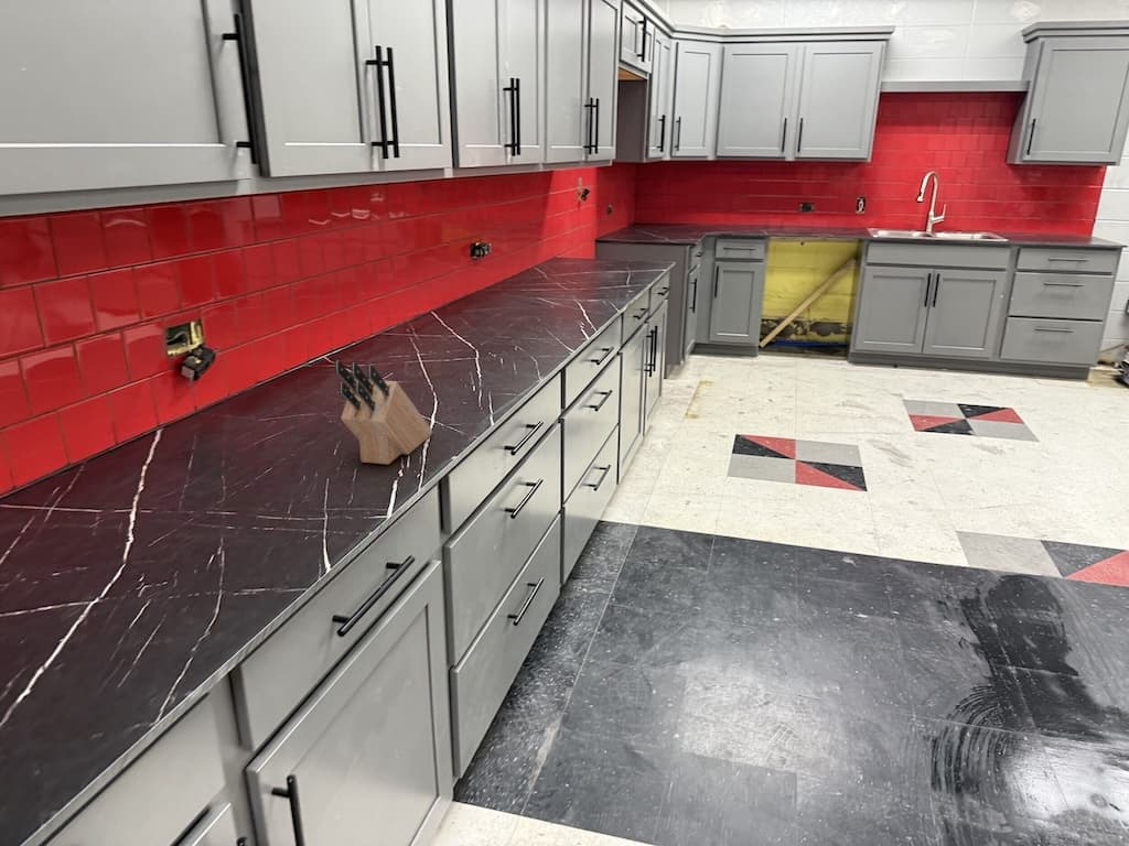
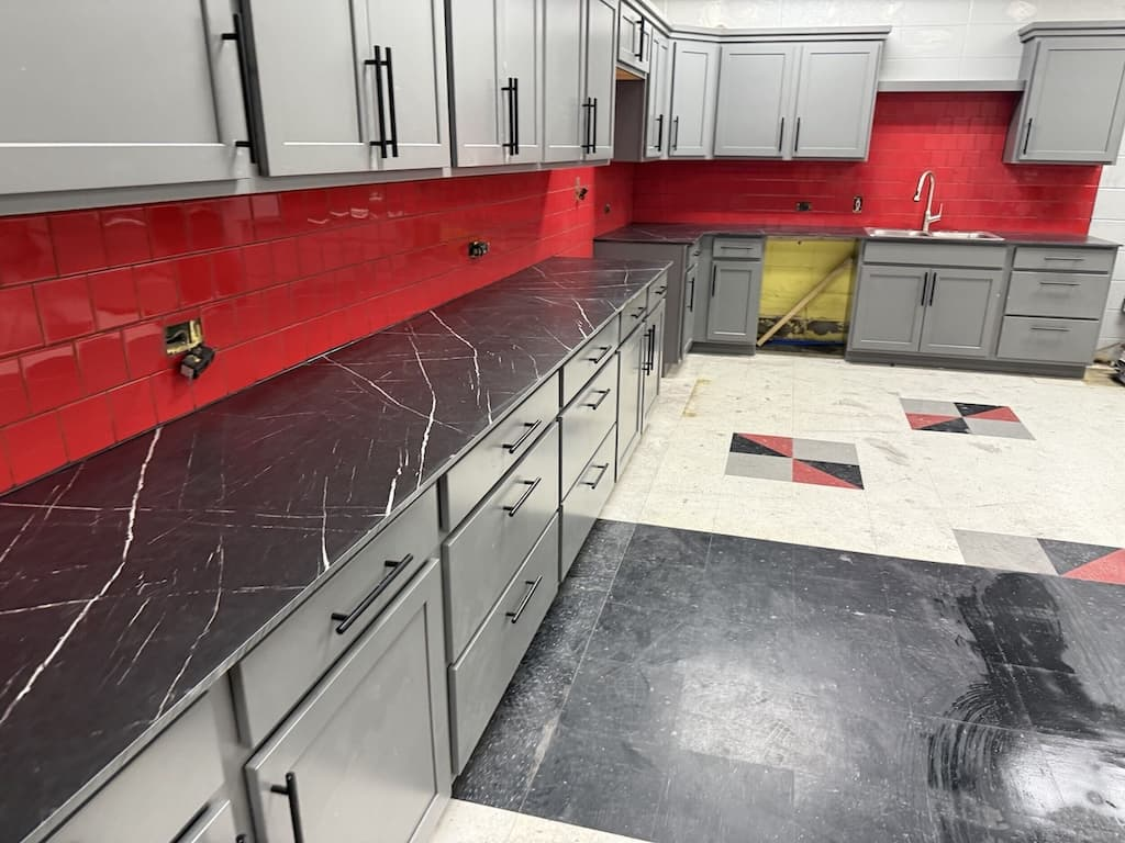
- knife block (384, 402)
